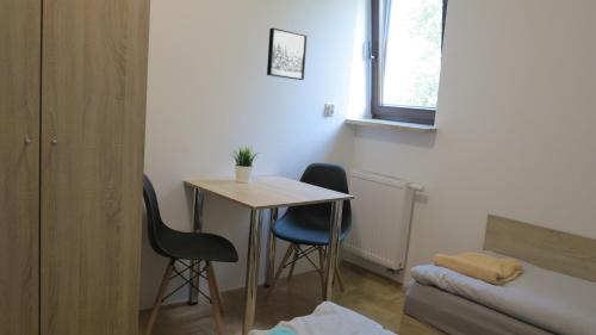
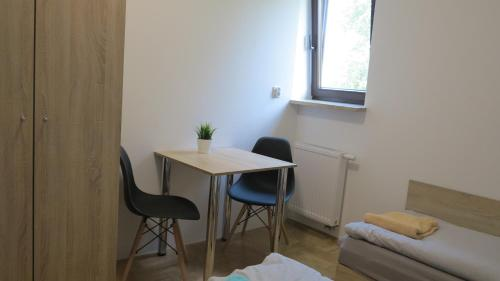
- wall art (287, 55)
